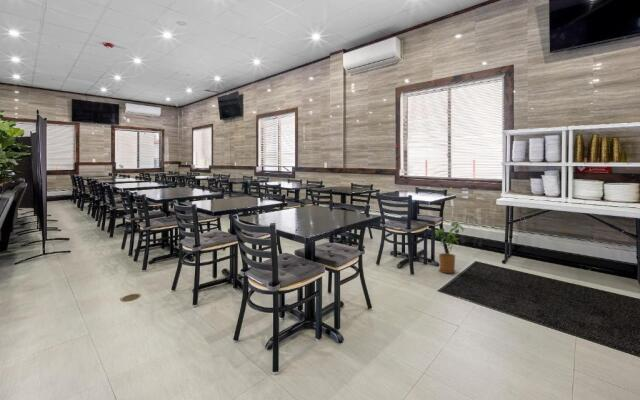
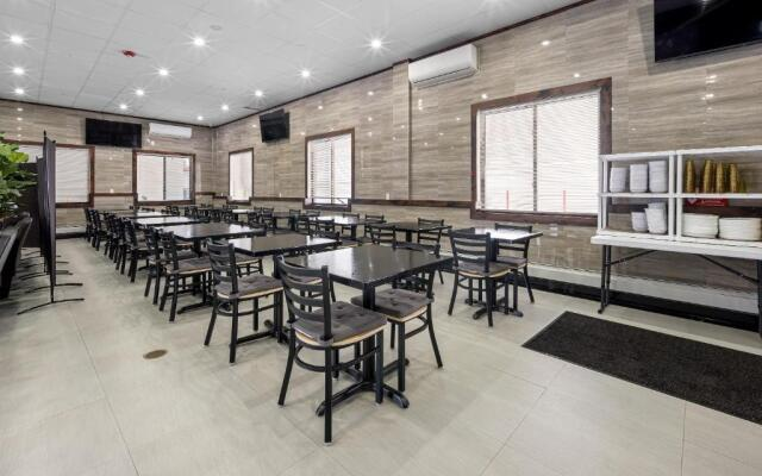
- house plant (448, 245)
